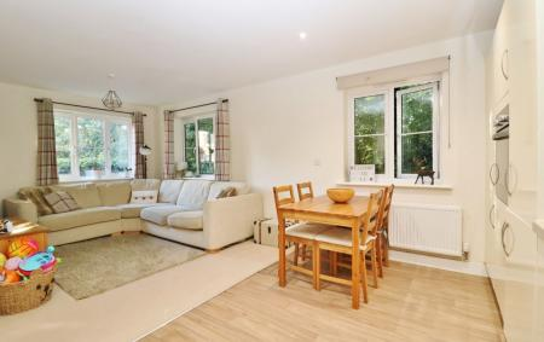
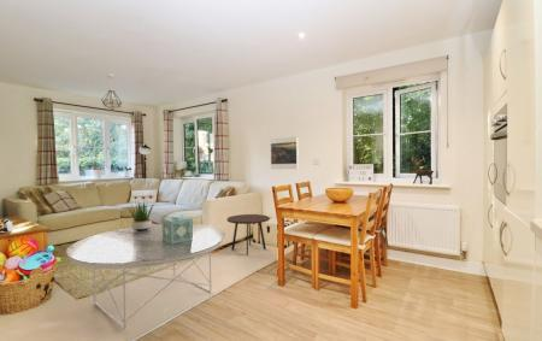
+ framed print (283, 153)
+ potted plant (141, 213)
+ decorative box (177, 228)
+ coffee table (154, 265)
+ side table (247, 233)
